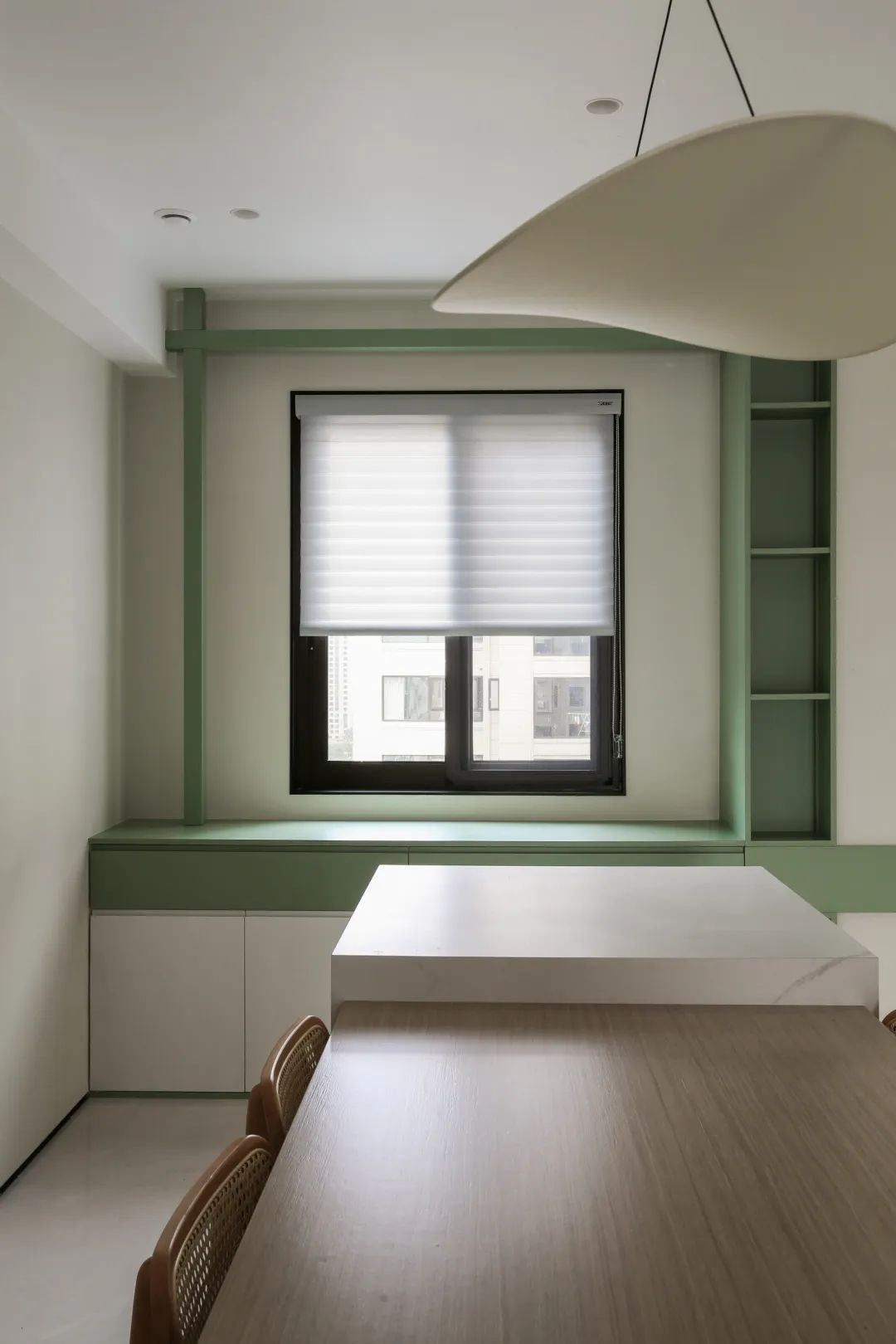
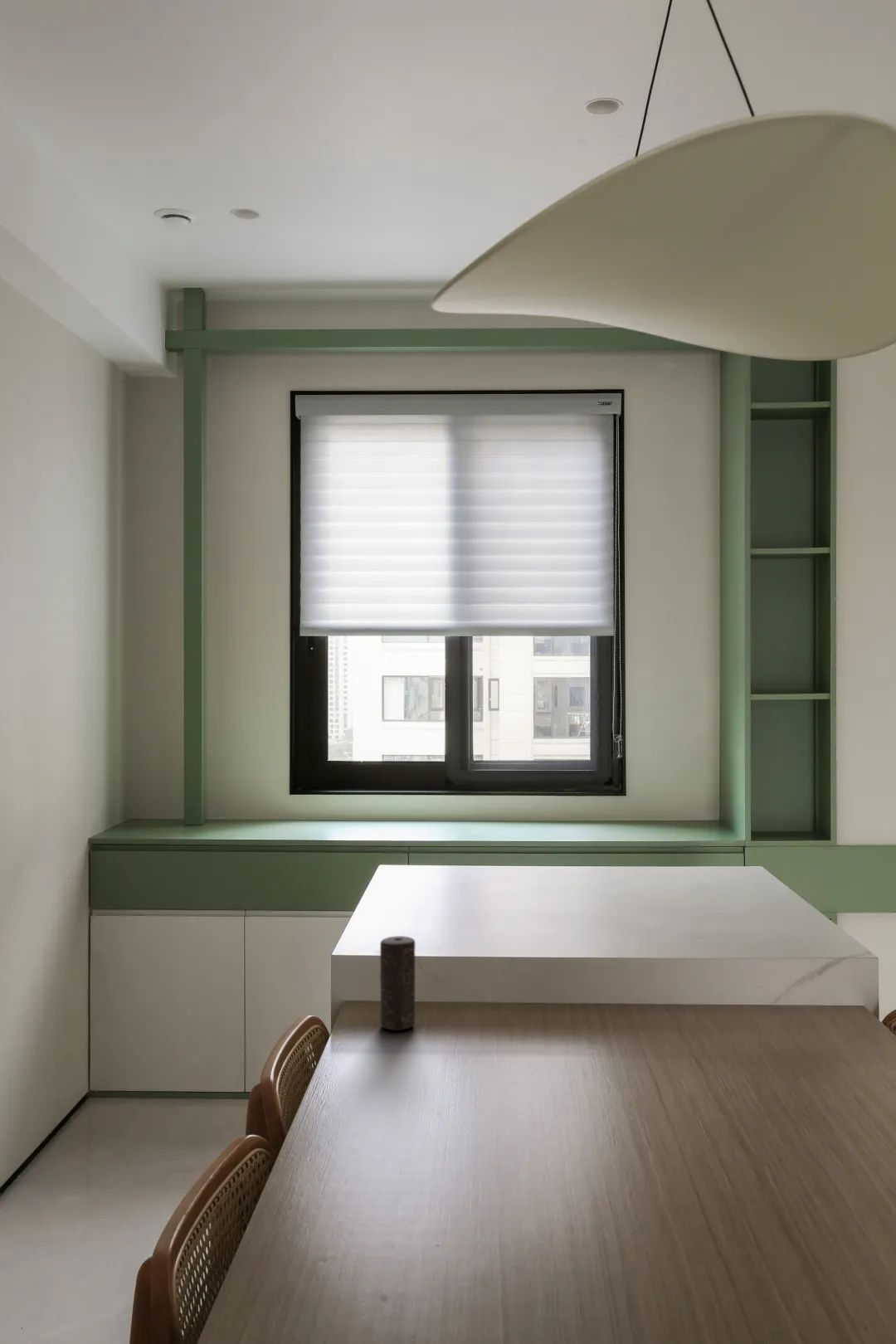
+ candle (397, 982)
